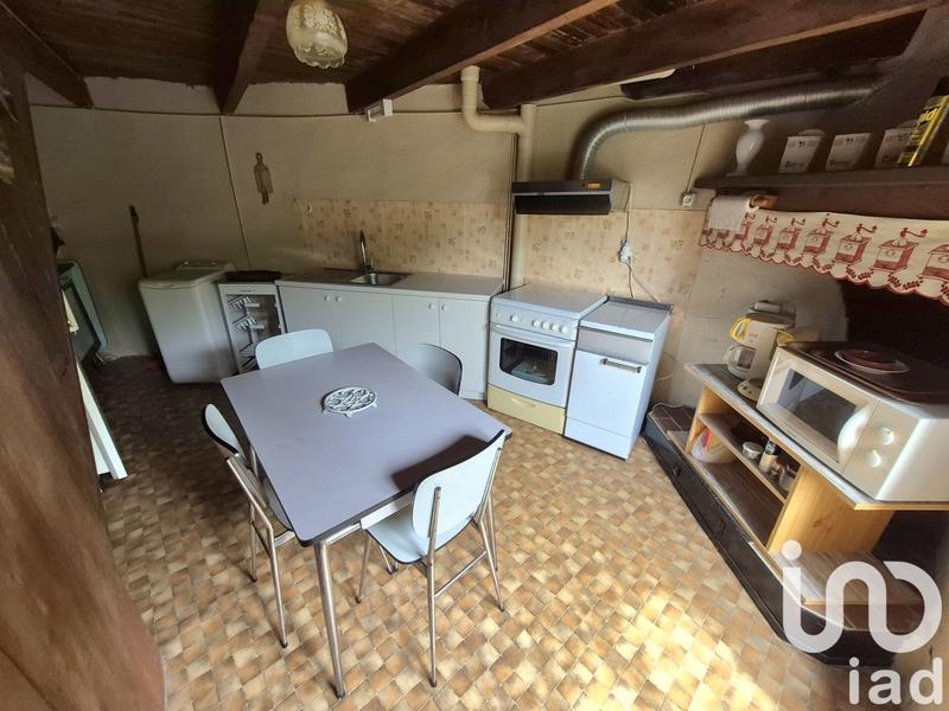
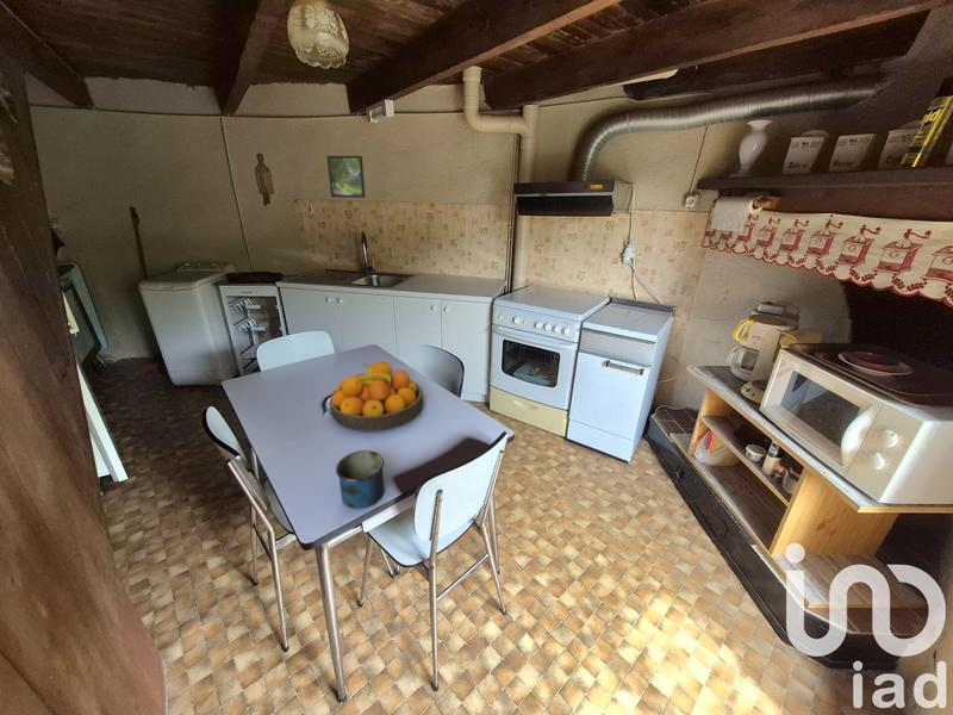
+ mug (362, 475)
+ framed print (345, 176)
+ fruit bowl (376, 388)
